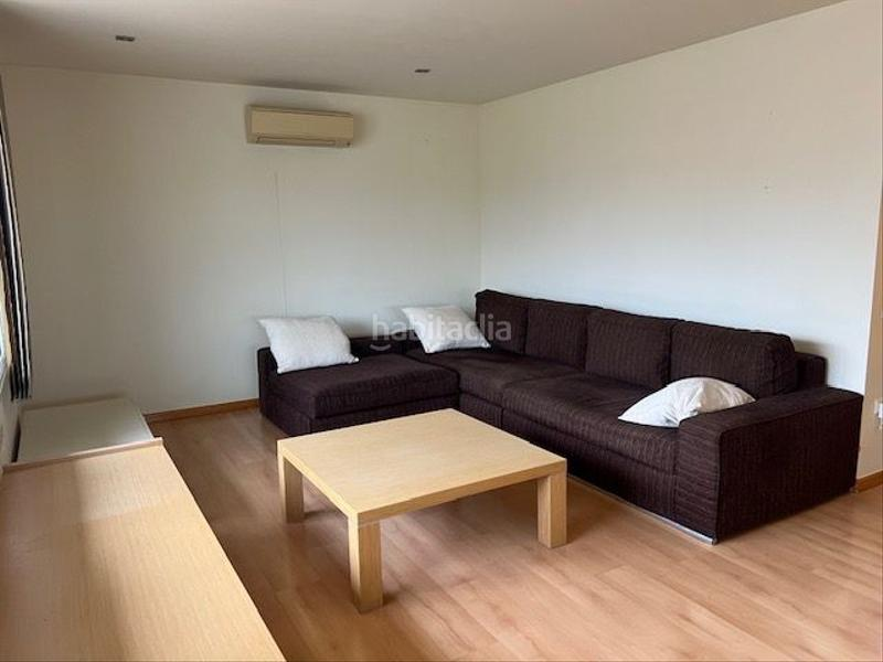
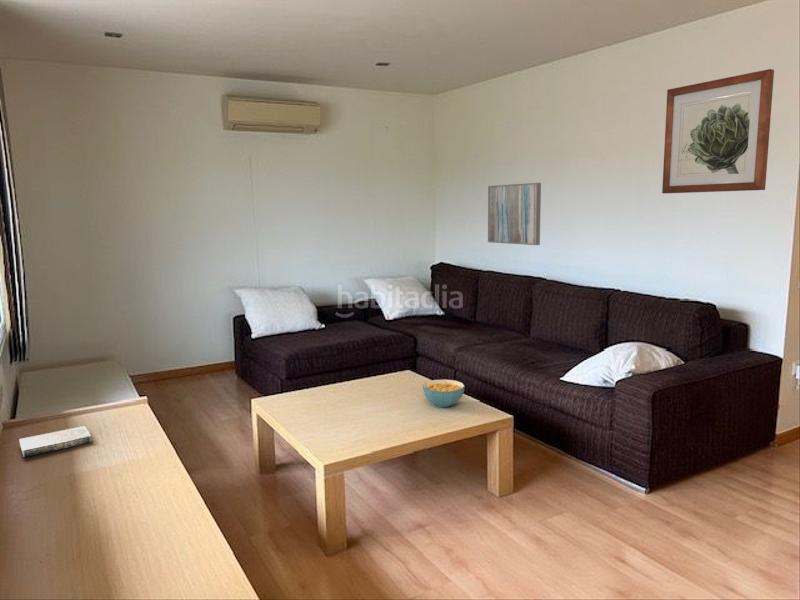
+ wall art (713, 136)
+ wall art (512, 214)
+ cereal bowl (443, 395)
+ book (56, 441)
